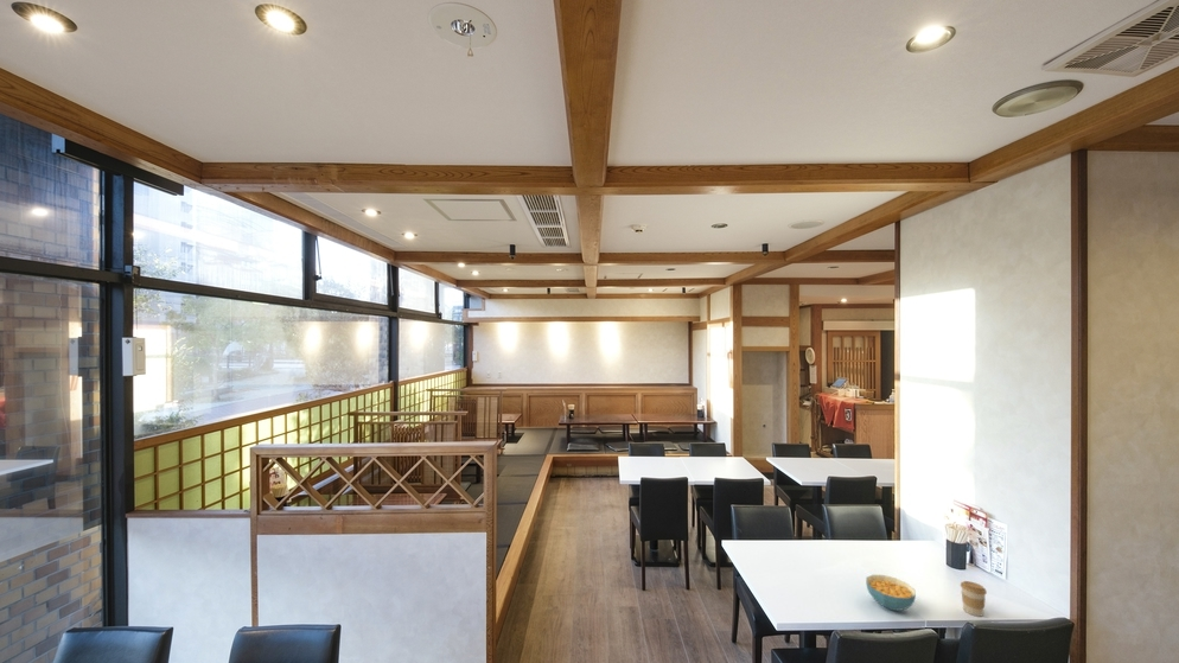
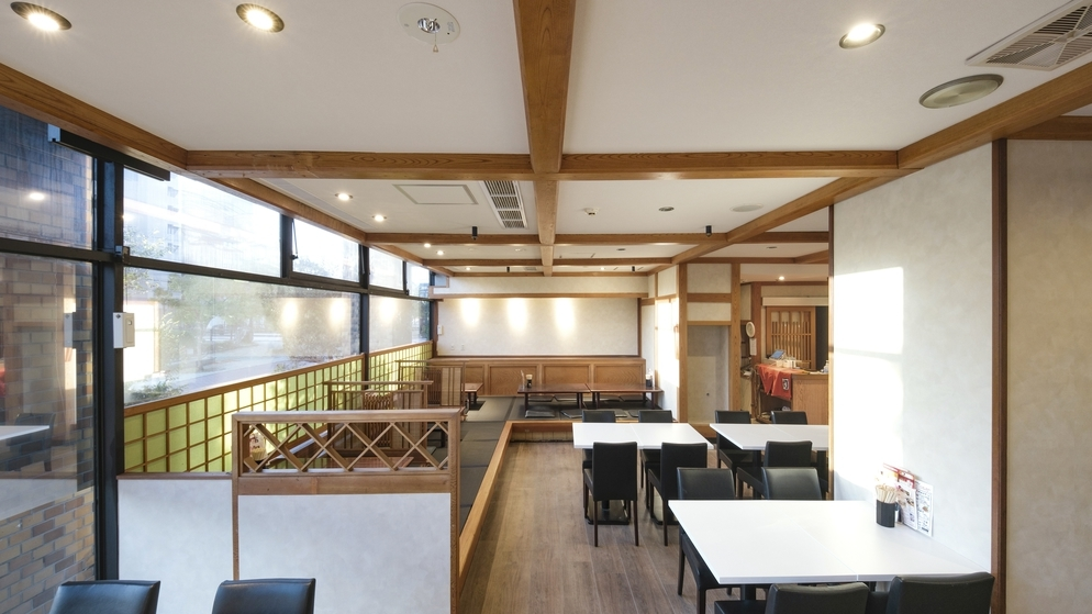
- cereal bowl (890, 595)
- coffee cup (973, 597)
